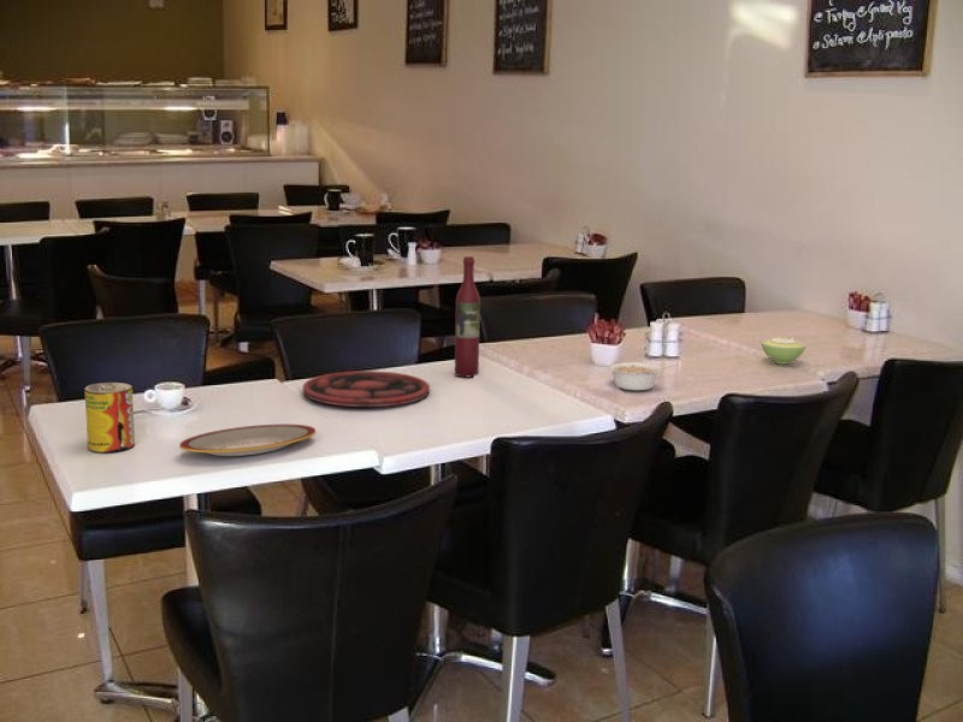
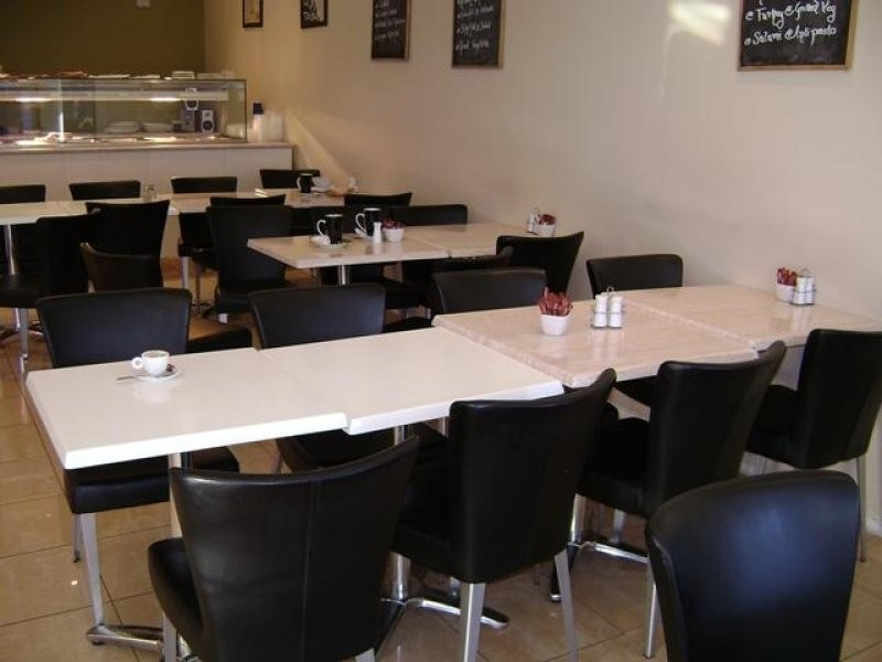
- legume (637, 374)
- sugar bowl (782, 349)
- plate (249, 442)
- plate (366, 386)
- wine bottle (467, 316)
- beverage can (110, 416)
